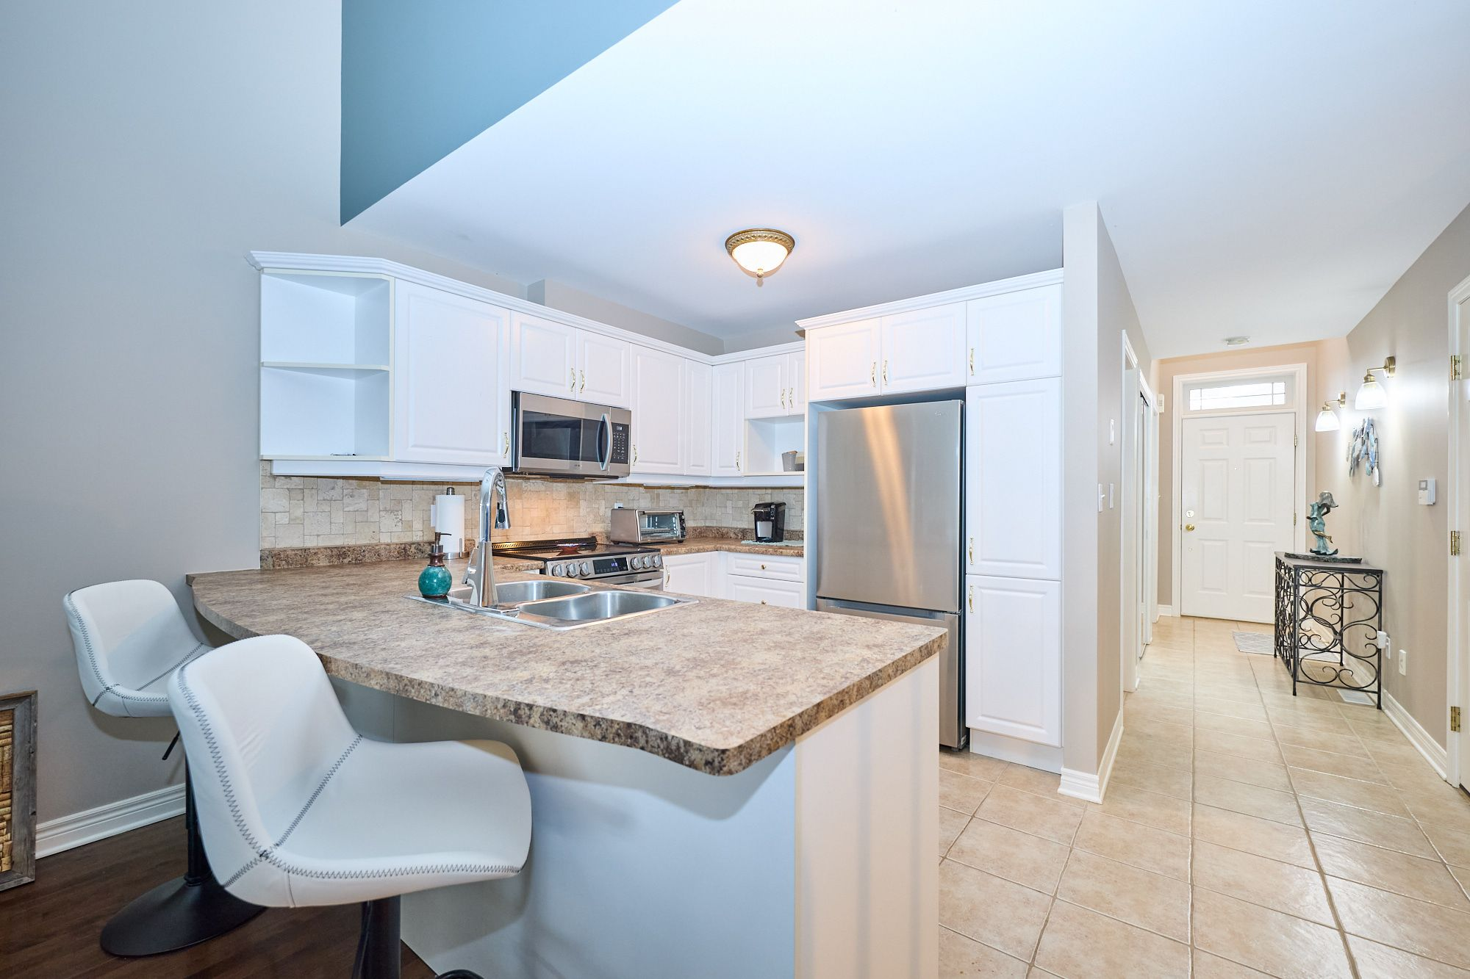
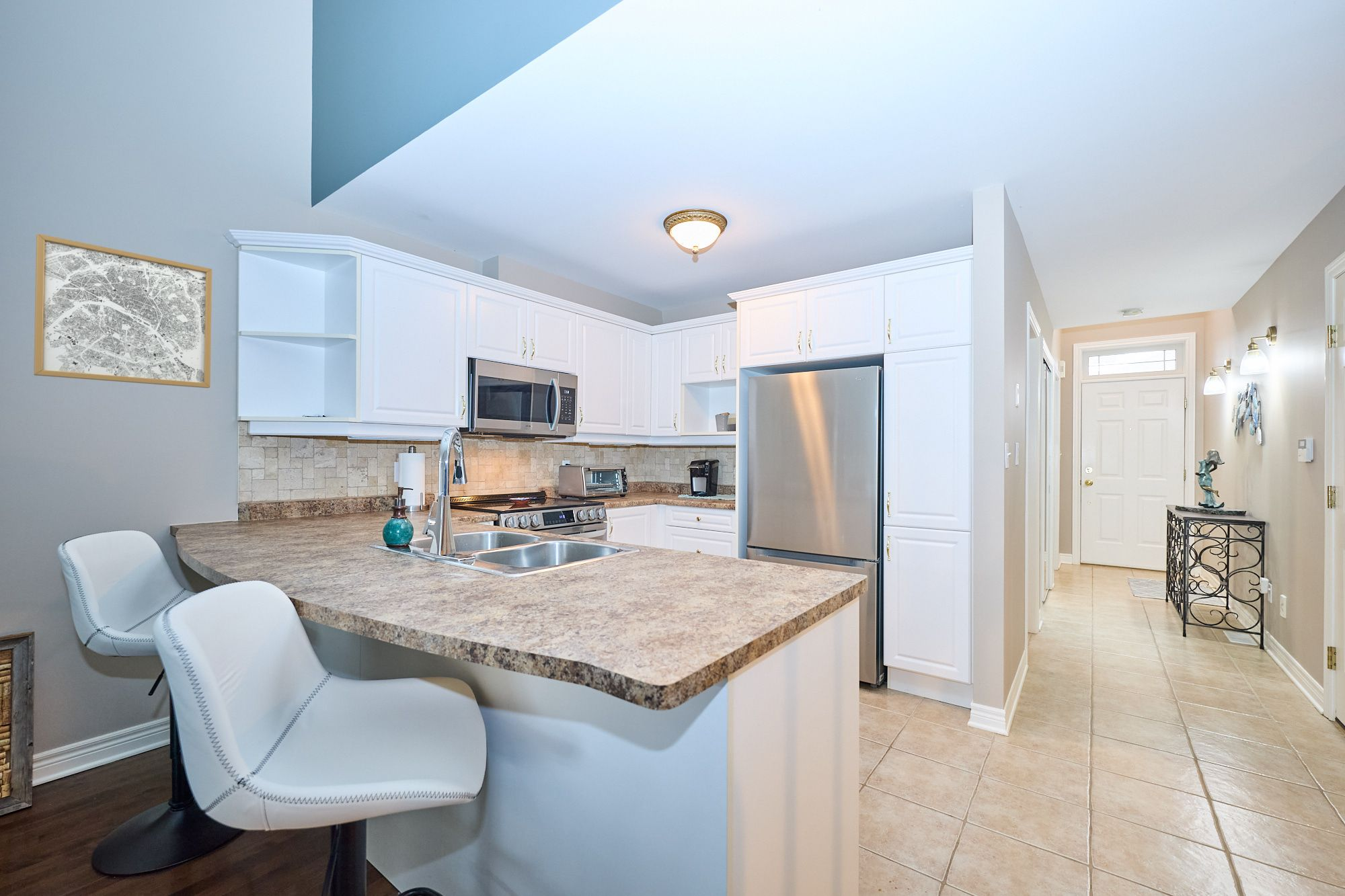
+ wall art (130, 317)
